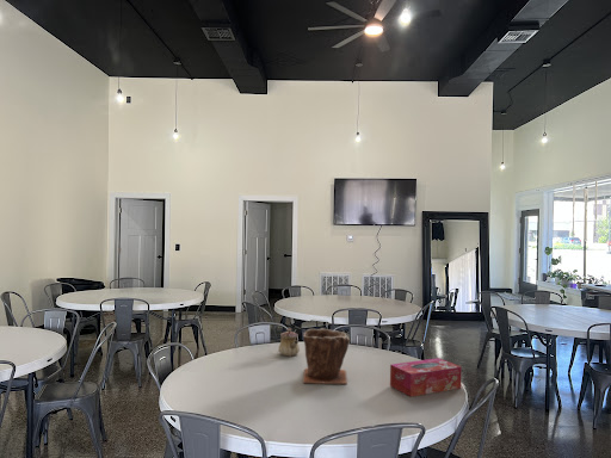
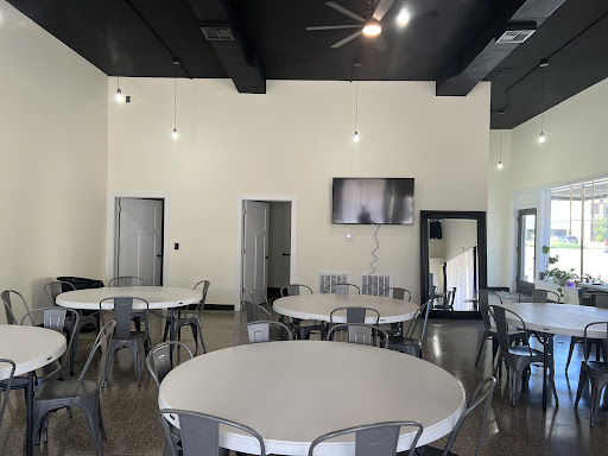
- plant pot (325, 354)
- teapot (288, 340)
- tissue box (425, 376)
